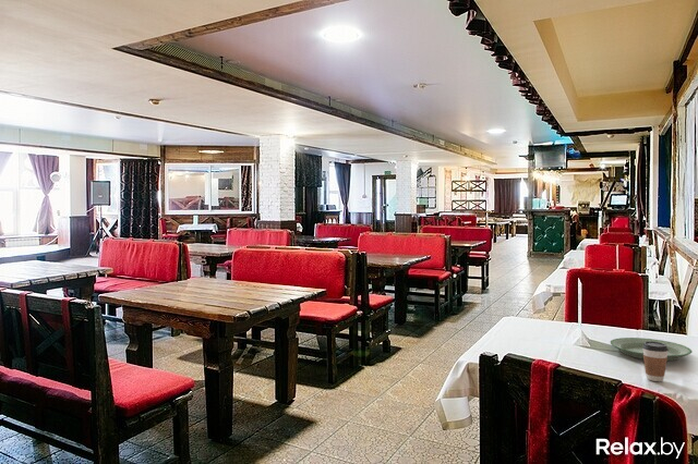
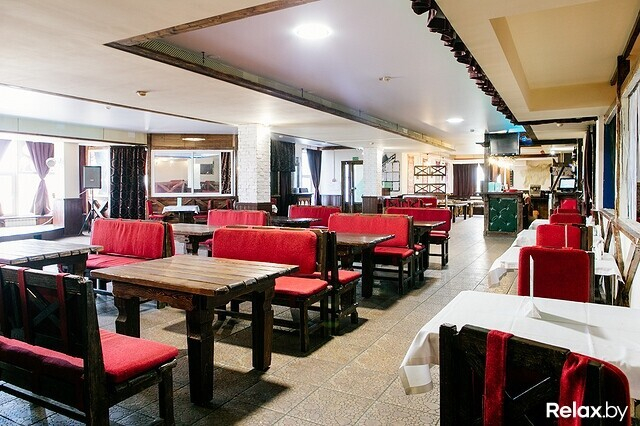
- coffee cup (654, 361)
- plate (642, 350)
